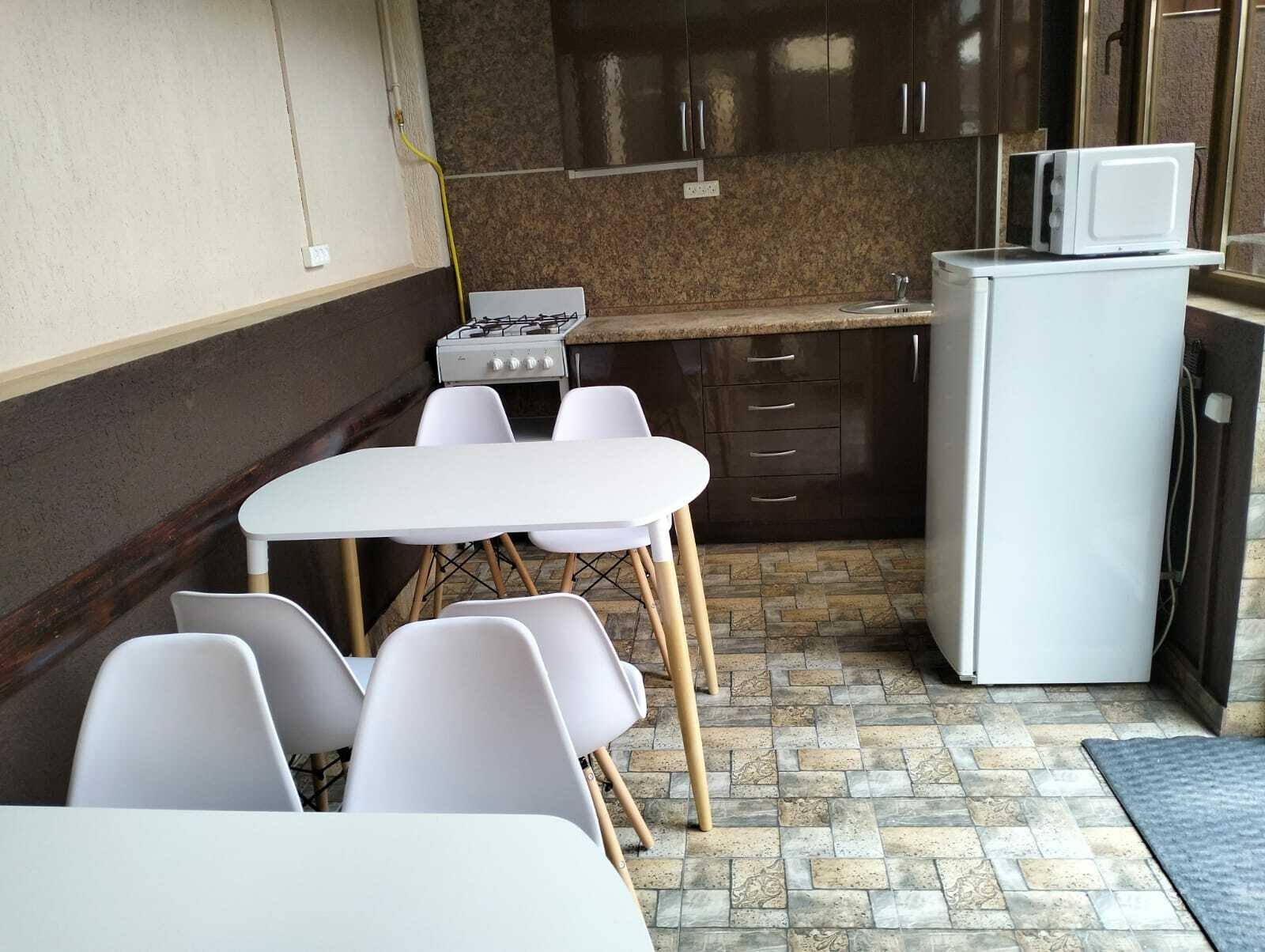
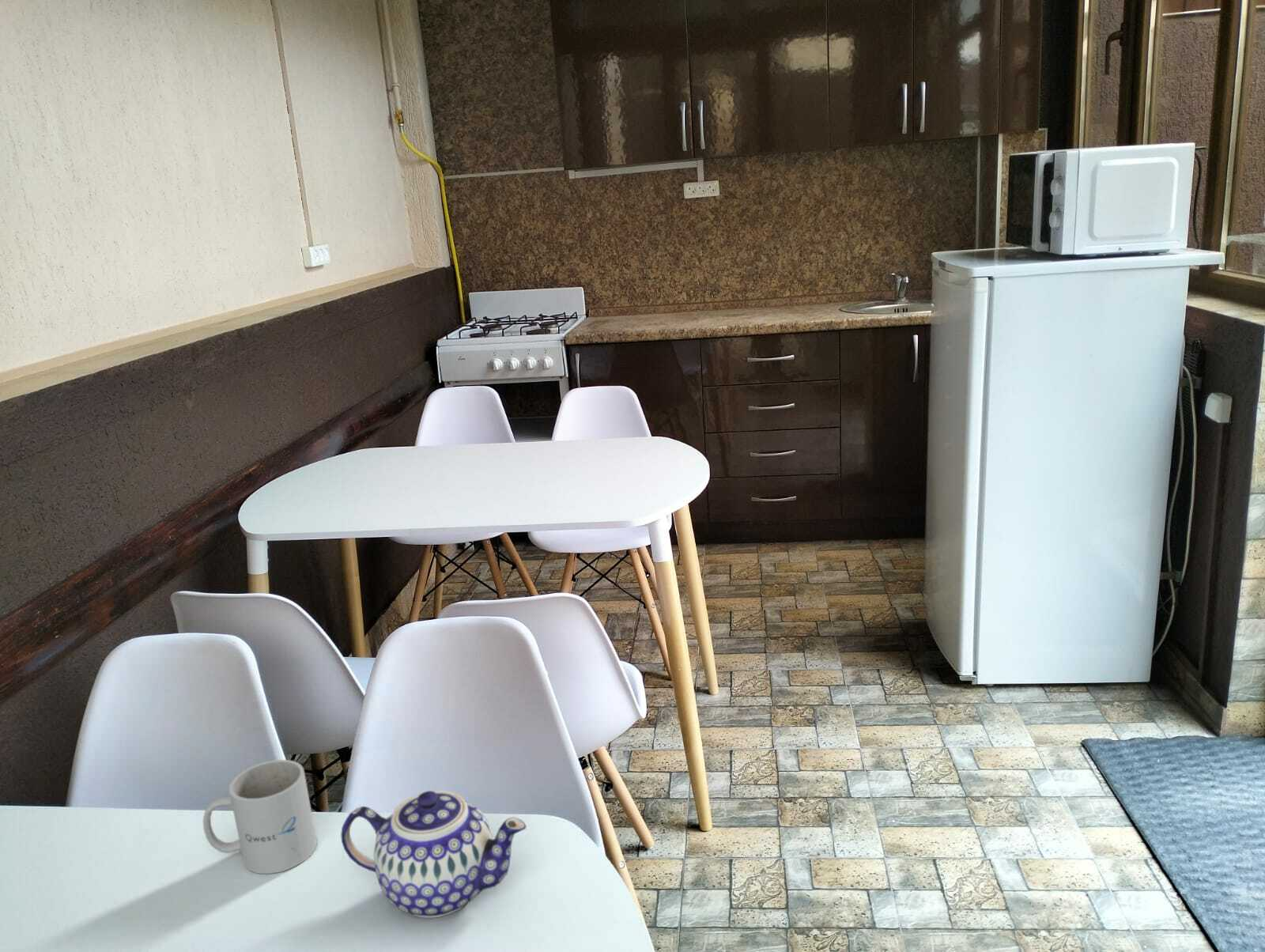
+ mug (259, 816)
+ teapot (433, 843)
